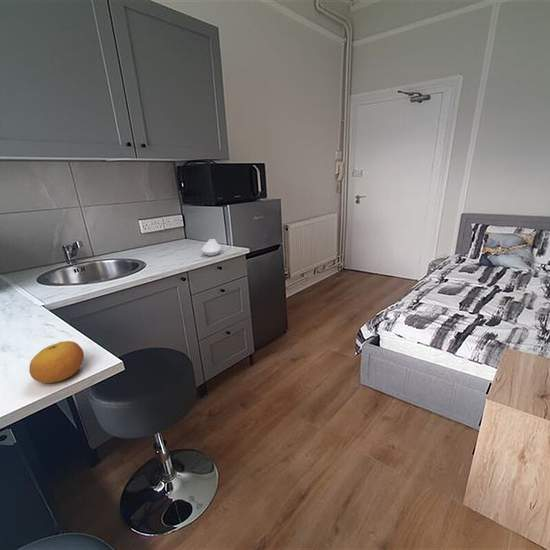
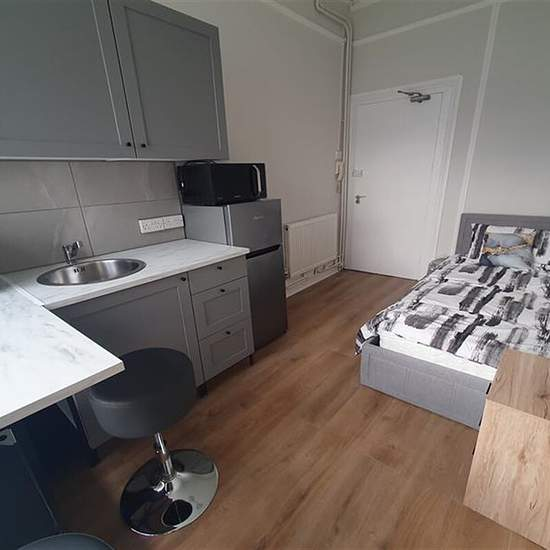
- fruit (57, 361)
- spoon rest (211, 246)
